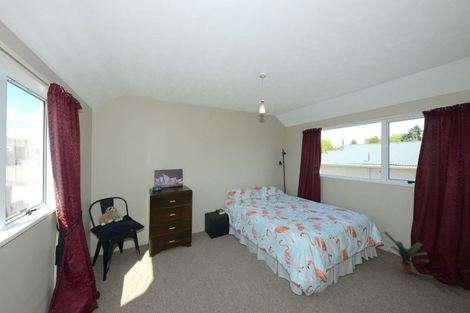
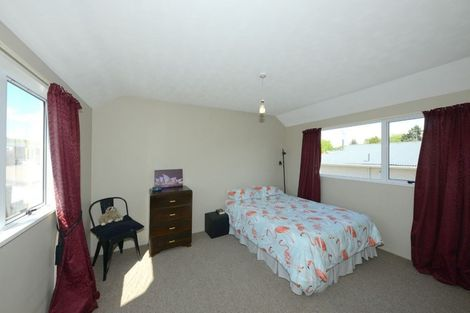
- potted plant (403, 253)
